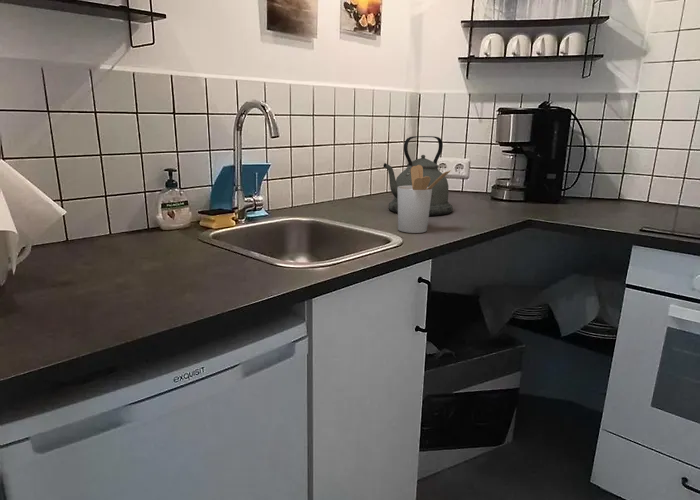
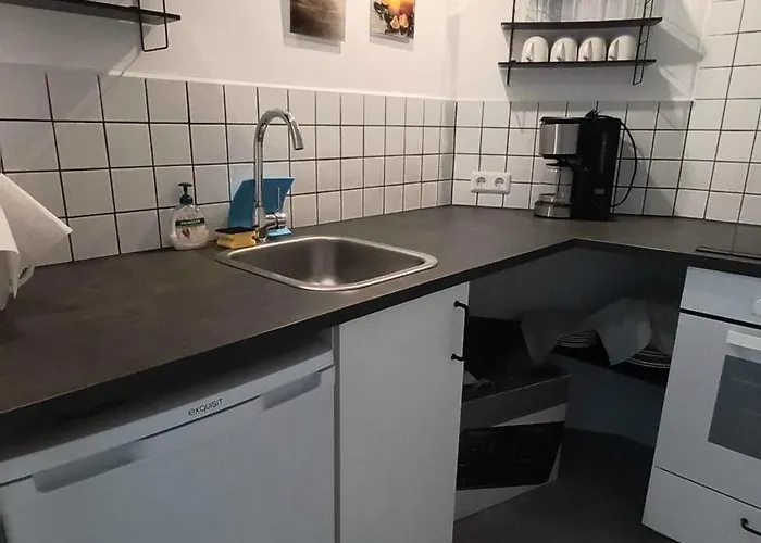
- utensil holder (423, 199)
- kettle (423, 174)
